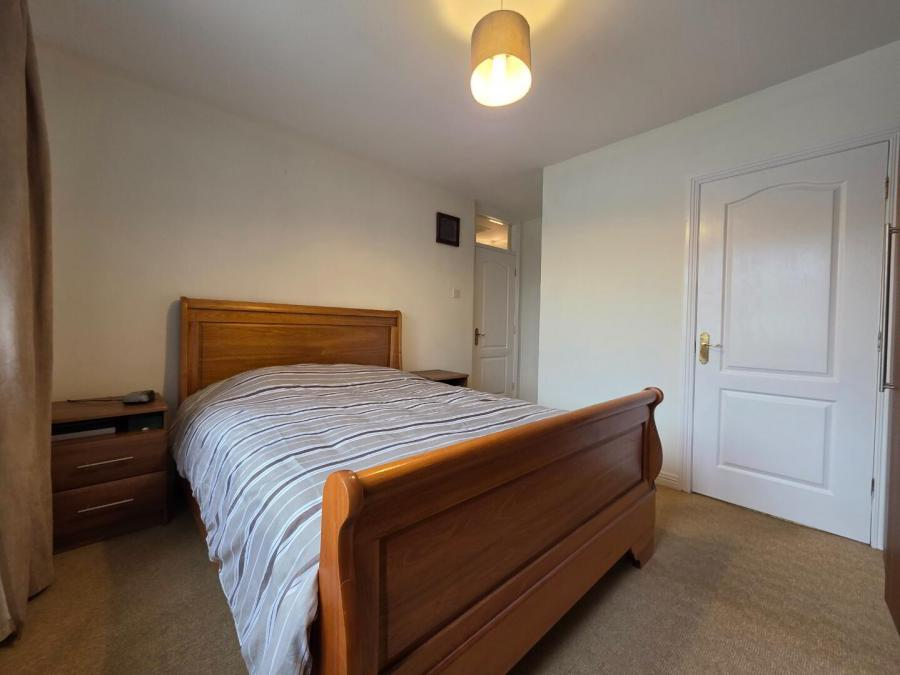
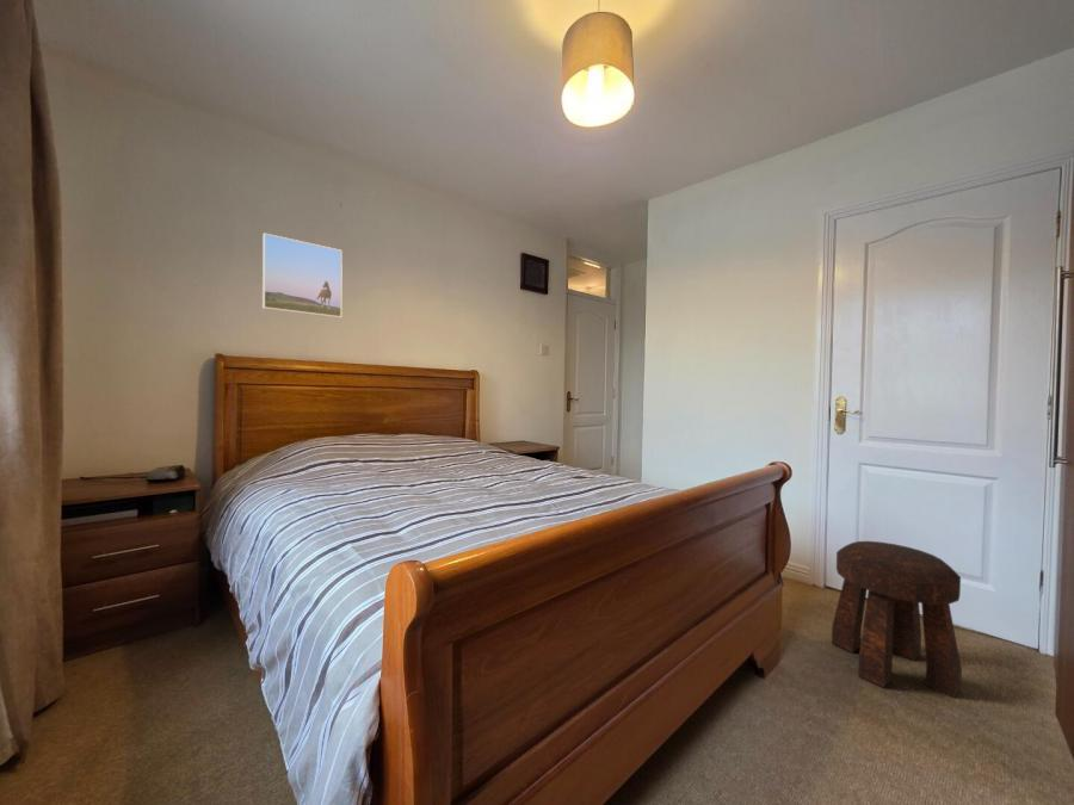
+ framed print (303, 278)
+ stool (893, 608)
